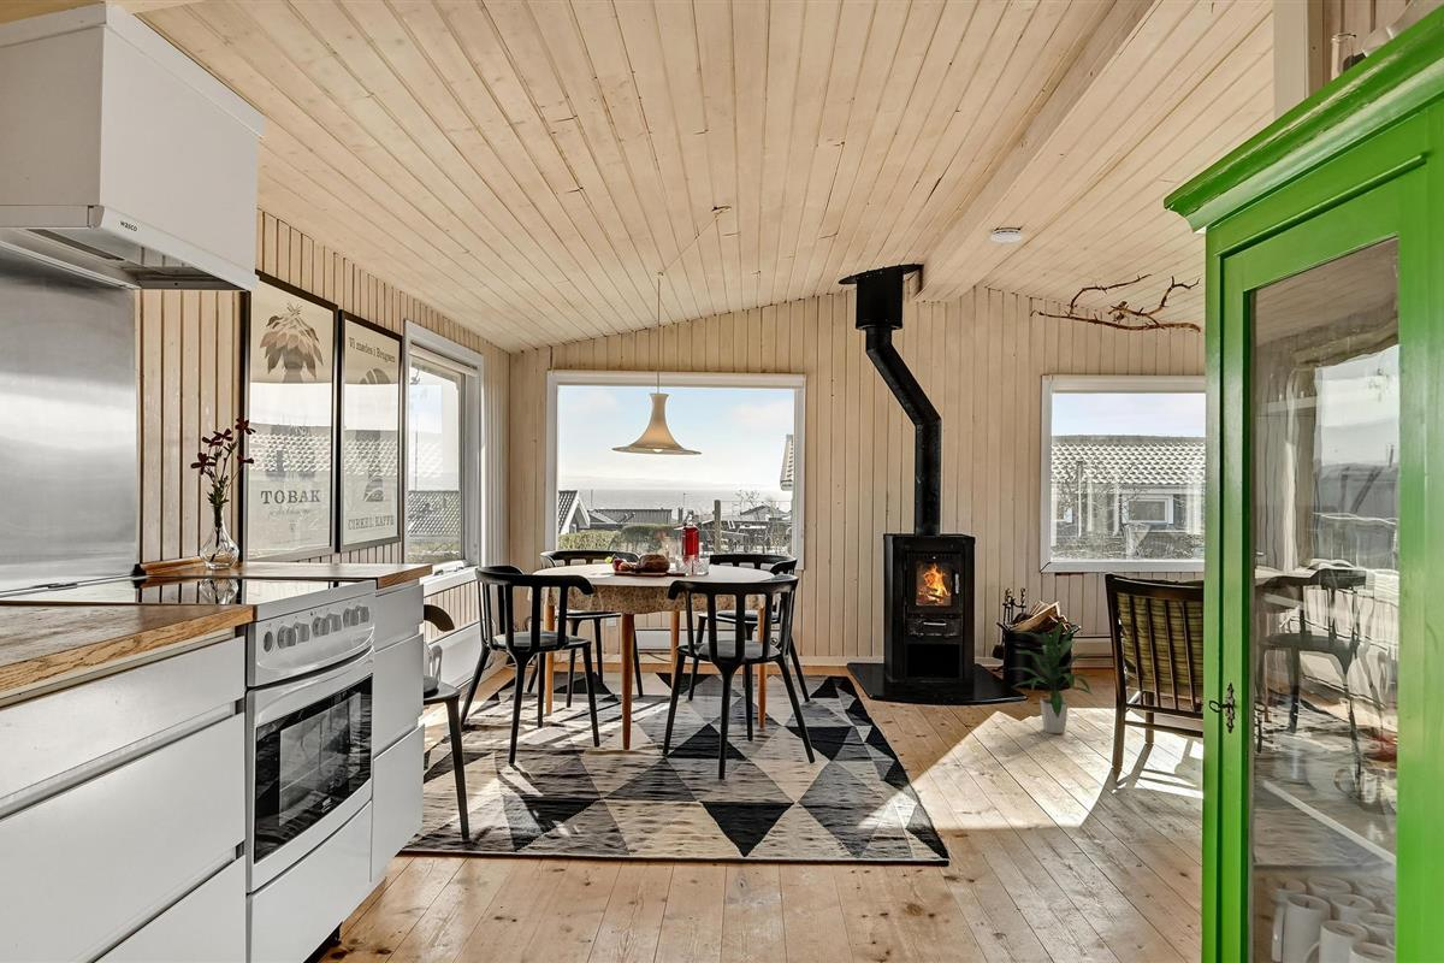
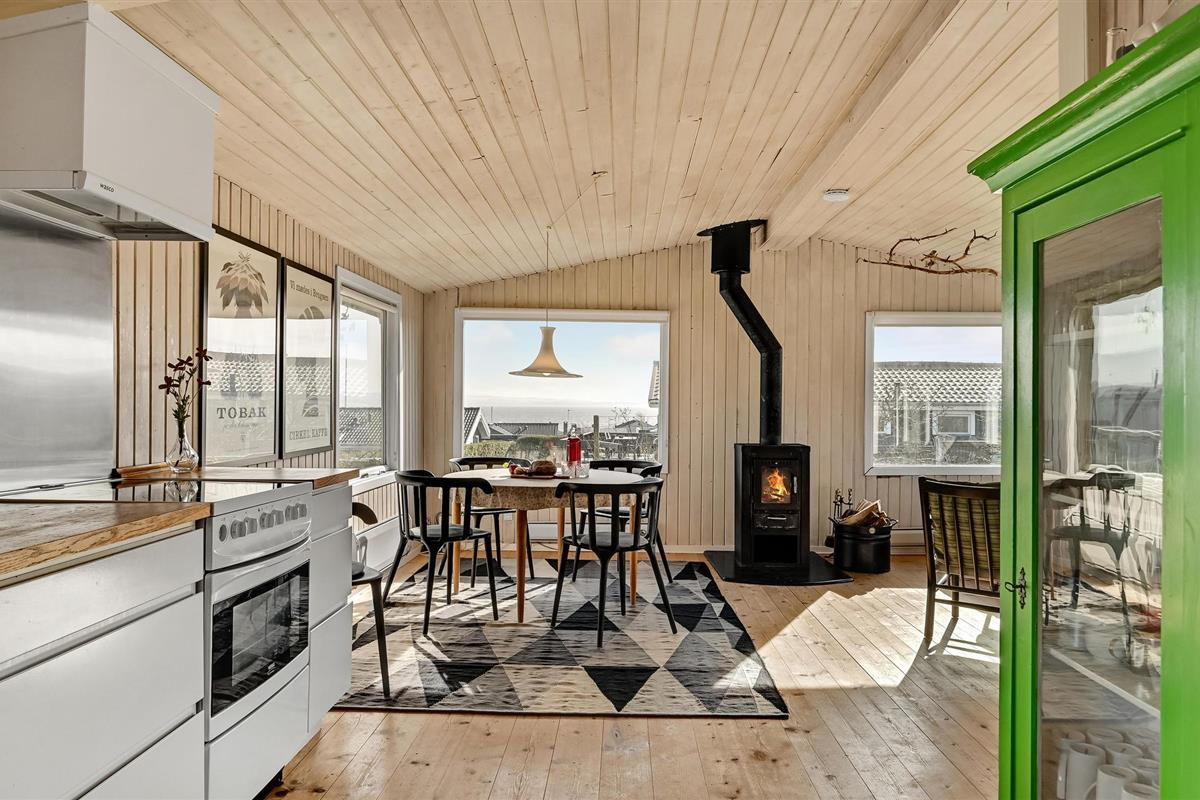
- indoor plant (1052, 675)
